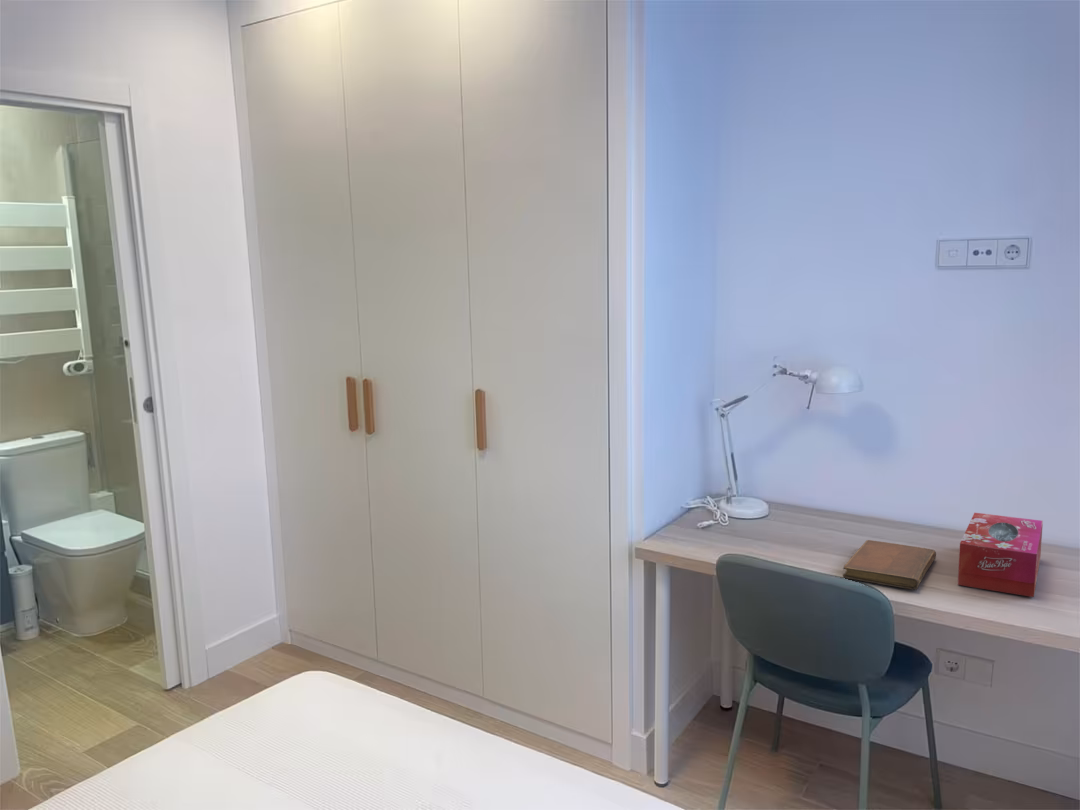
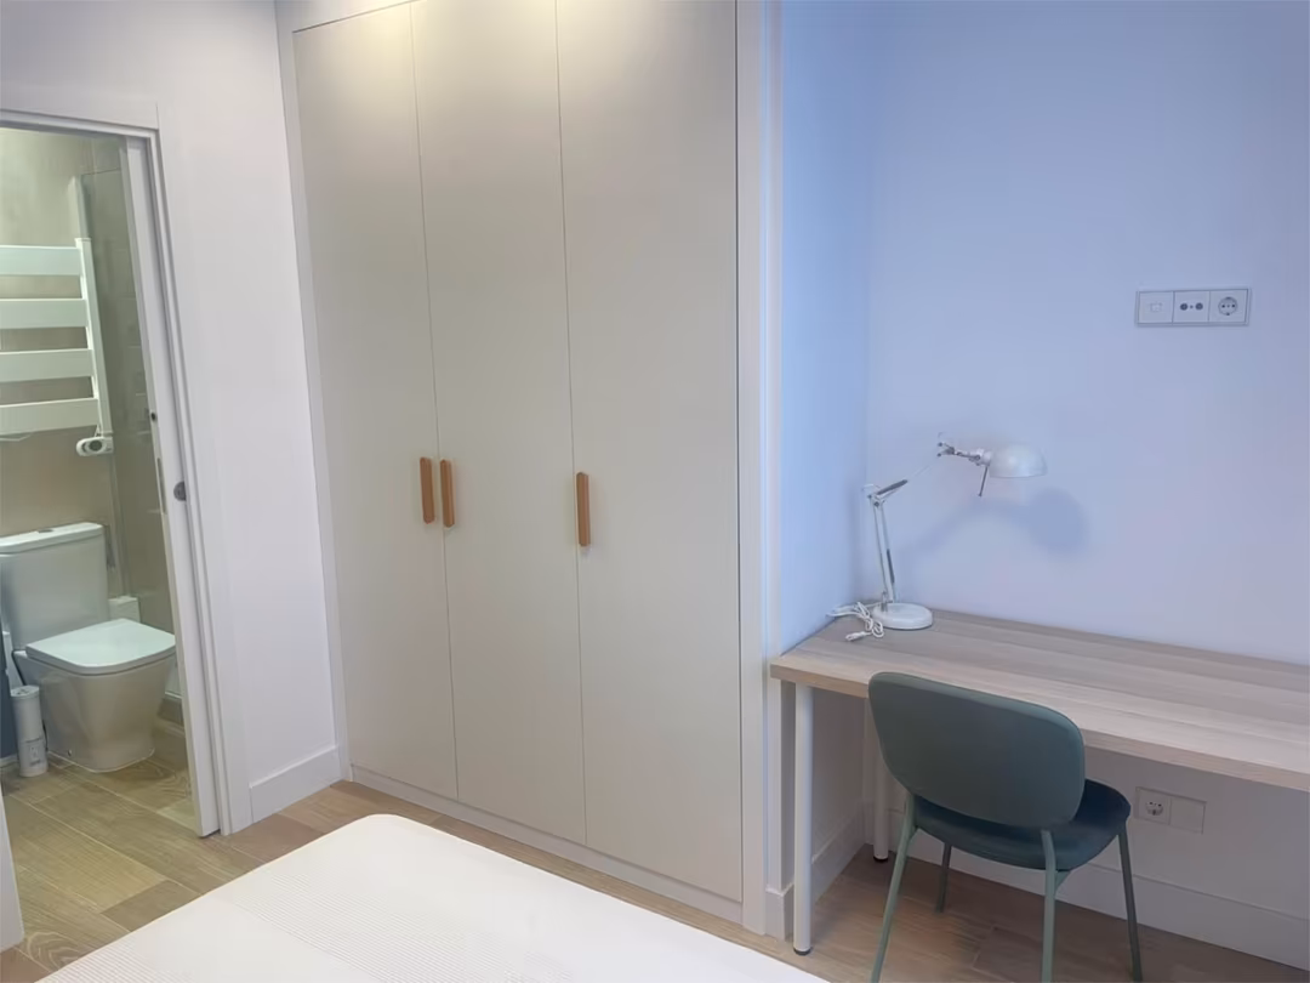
- notebook (890, 563)
- tissue box (1001, 551)
